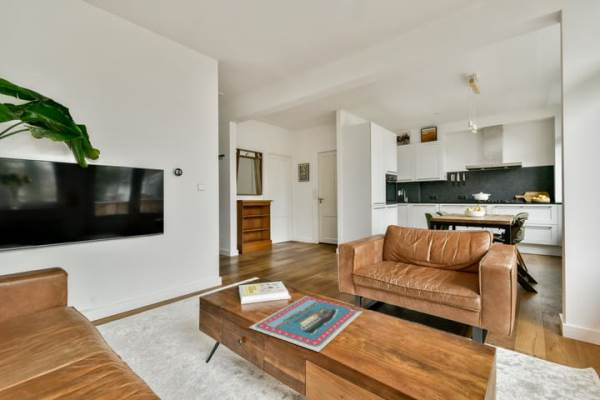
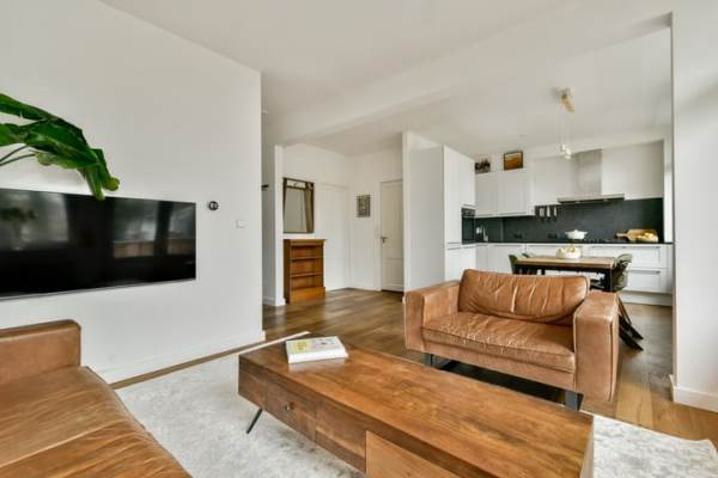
- postcard (313, 316)
